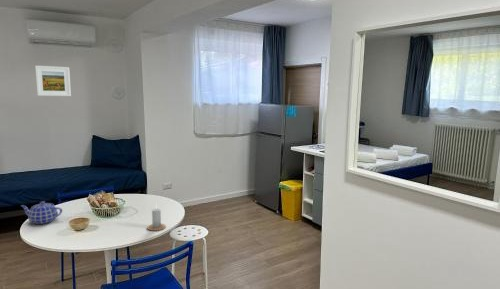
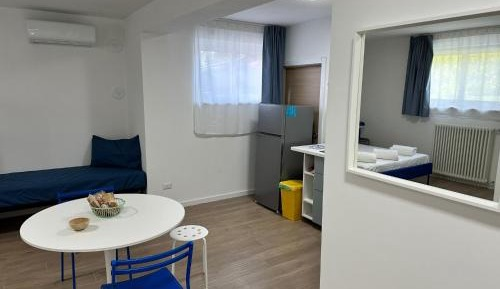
- teapot (41, 211)
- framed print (53, 81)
- candle (156, 214)
